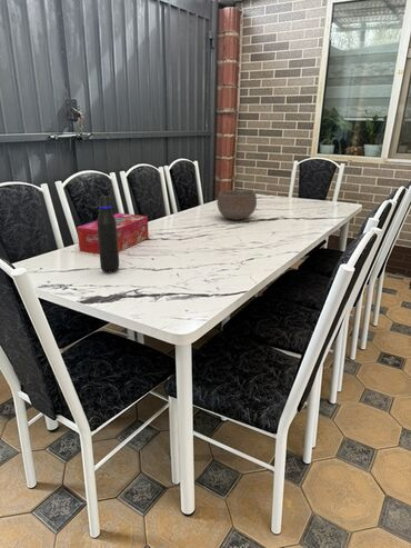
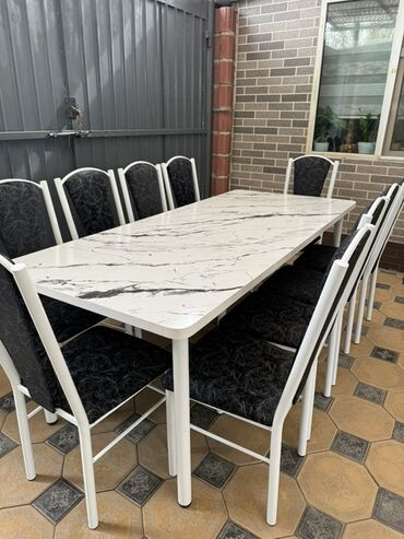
- water bottle (107, 235)
- tissue box (117, 232)
- bowl (237, 205)
